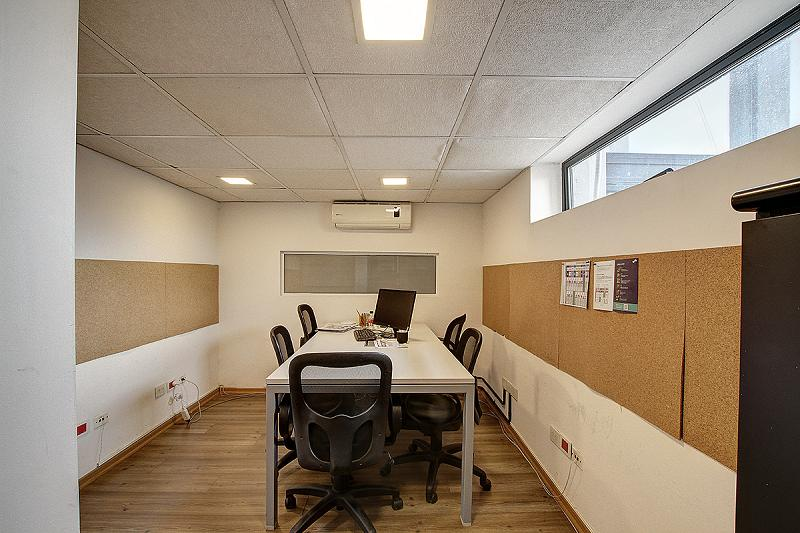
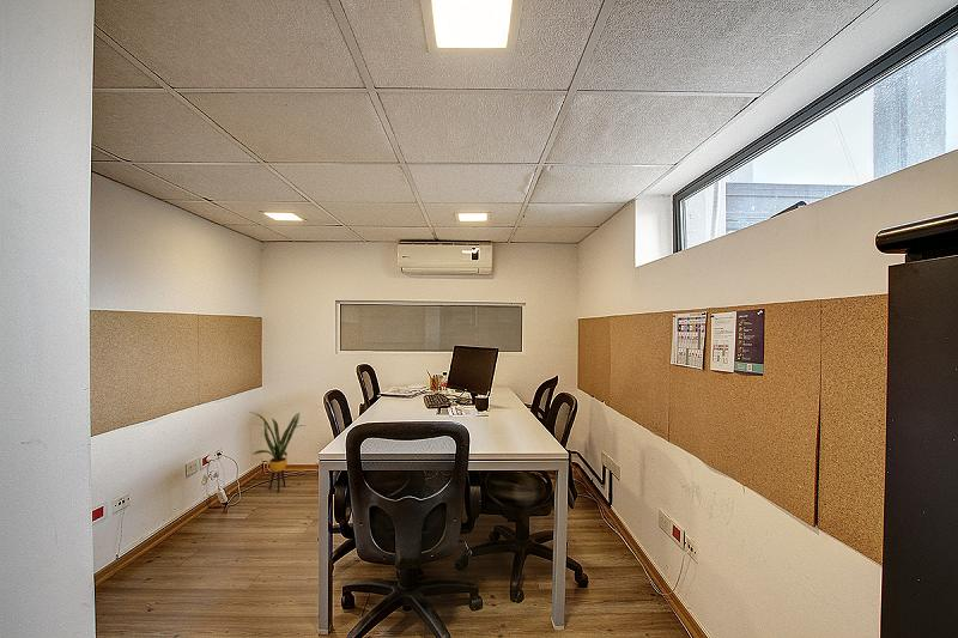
+ house plant (277, 449)
